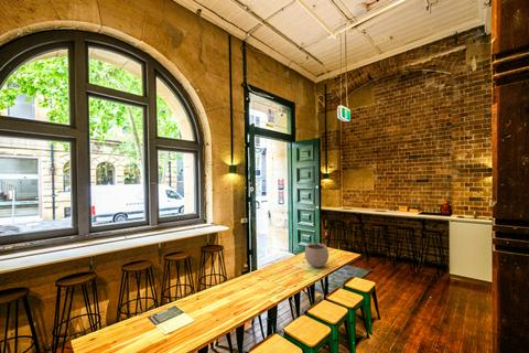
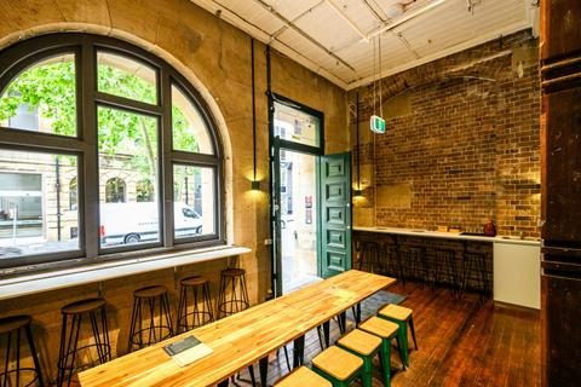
- plant pot (316, 252)
